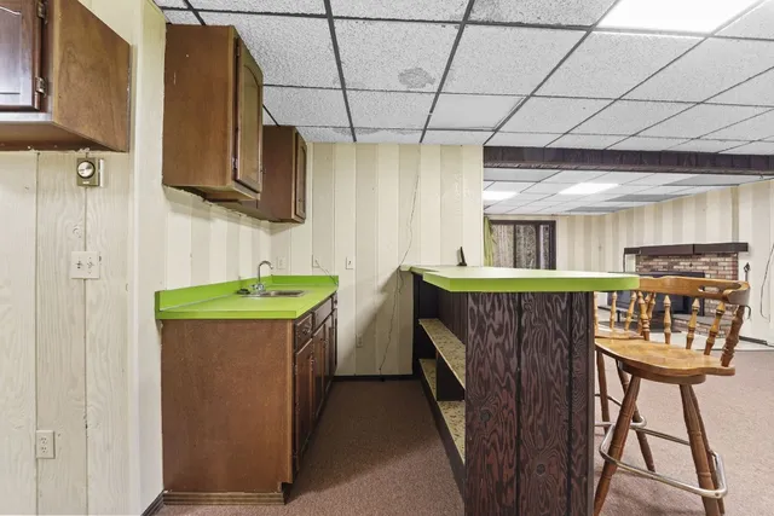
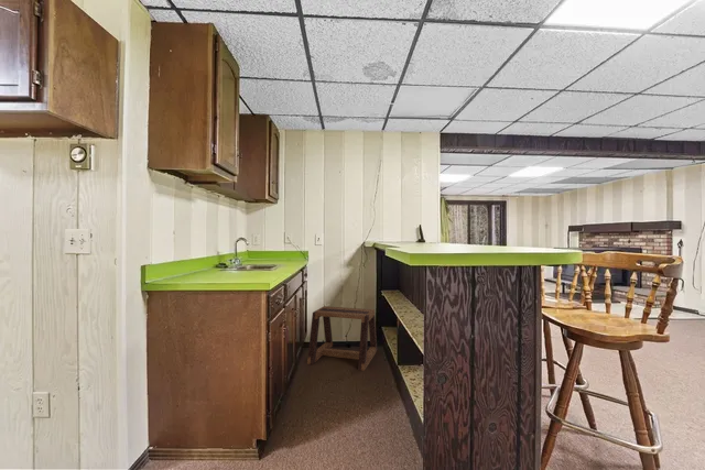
+ stool (330, 334)
